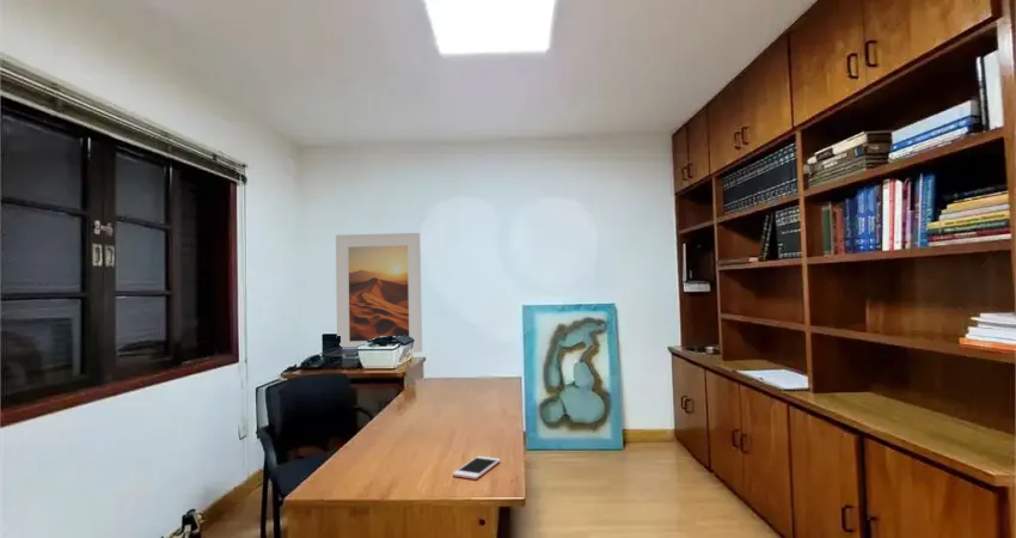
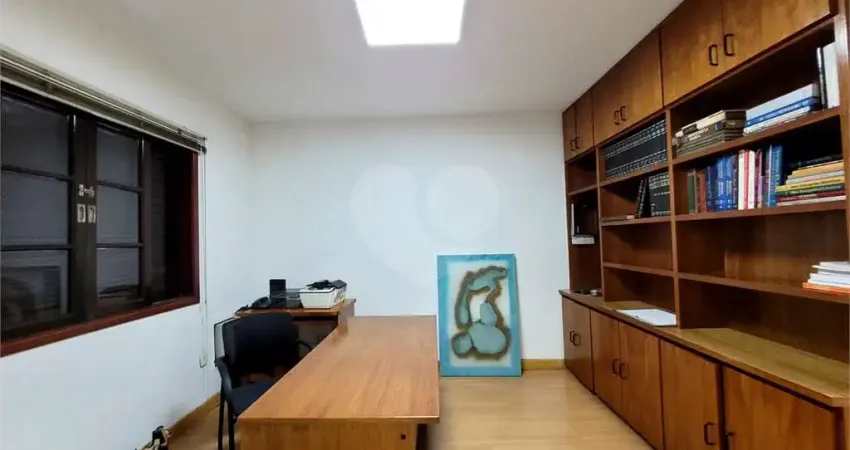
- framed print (378, 293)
- cell phone (477, 466)
